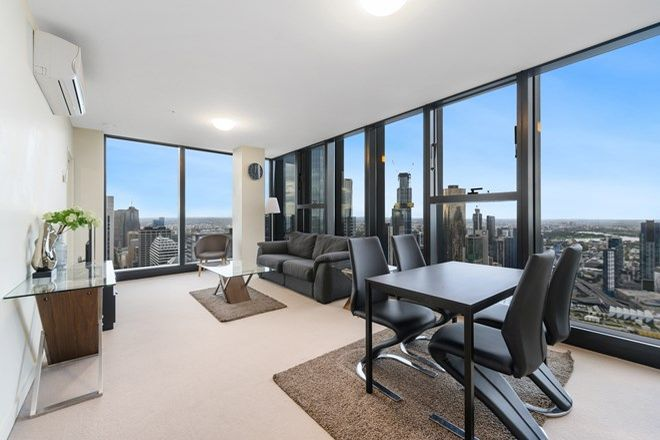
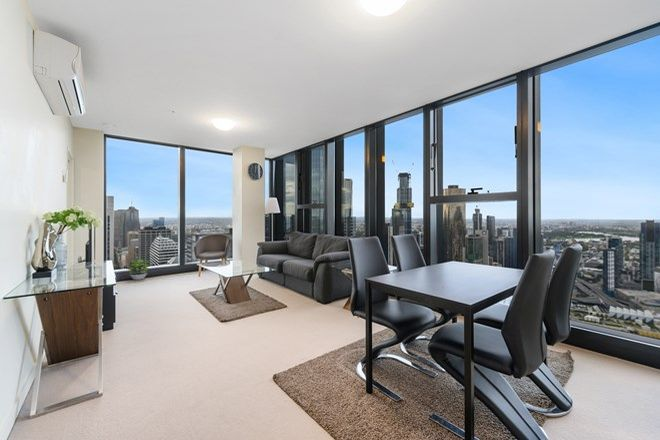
+ potted plant (137, 268)
